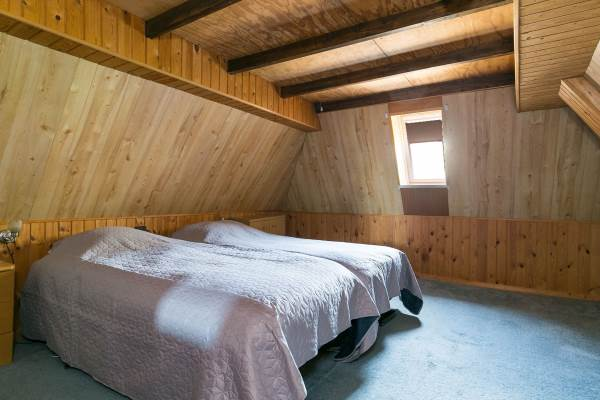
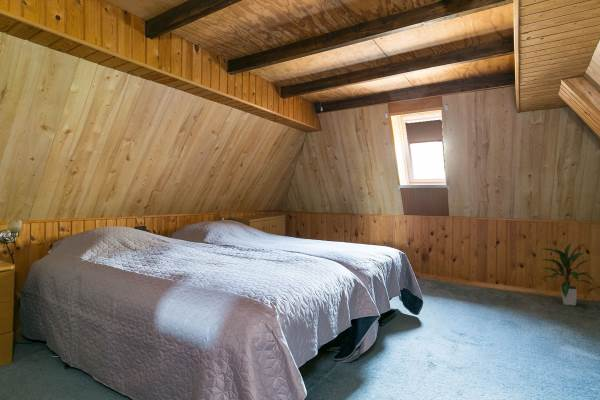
+ indoor plant (565, 273)
